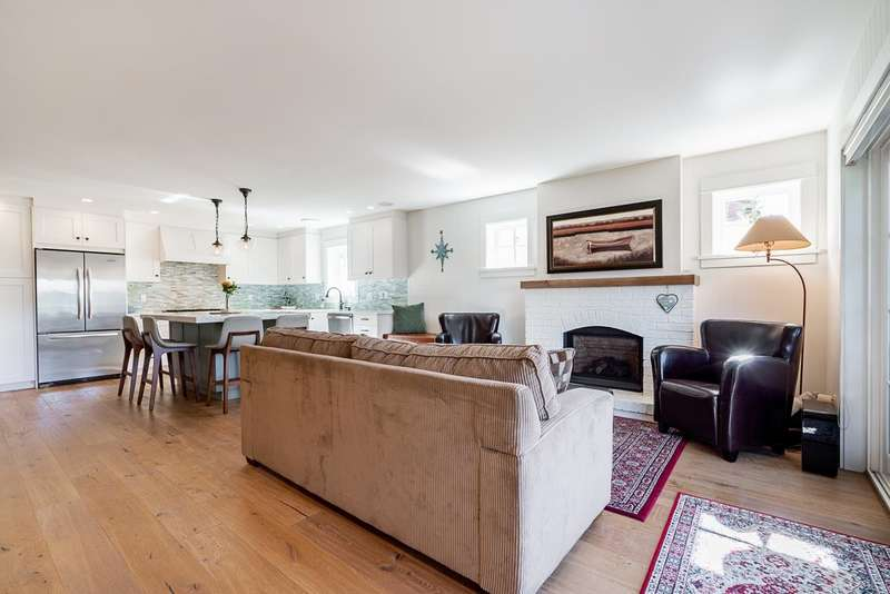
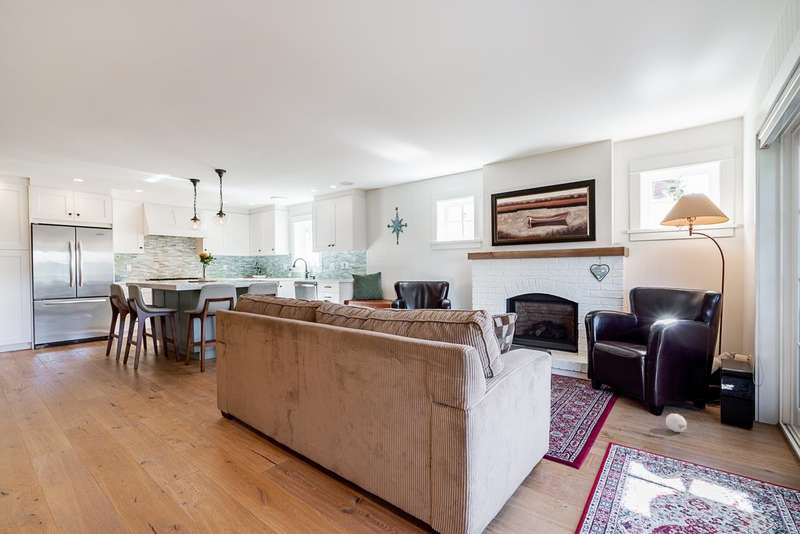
+ ball (676, 423)
